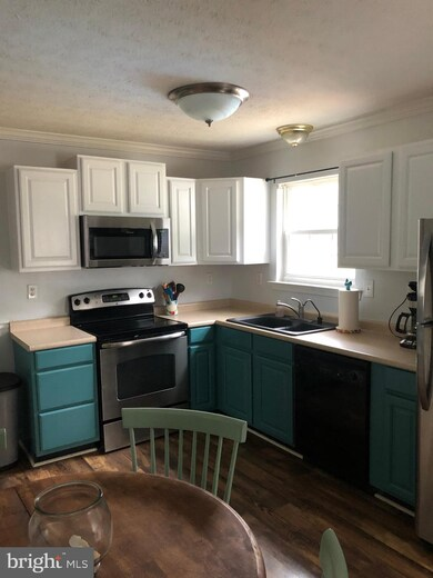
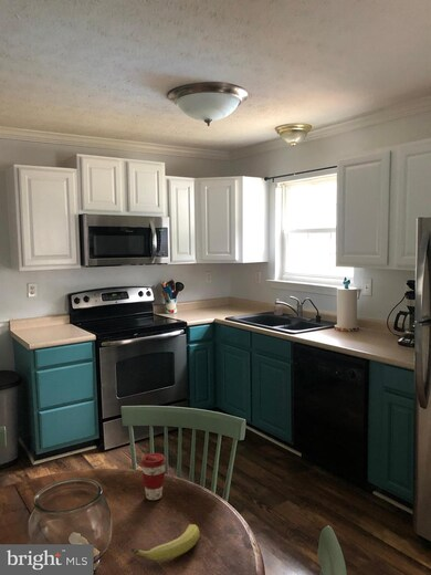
+ fruit (171, 542)
+ coffee cup (154, 477)
